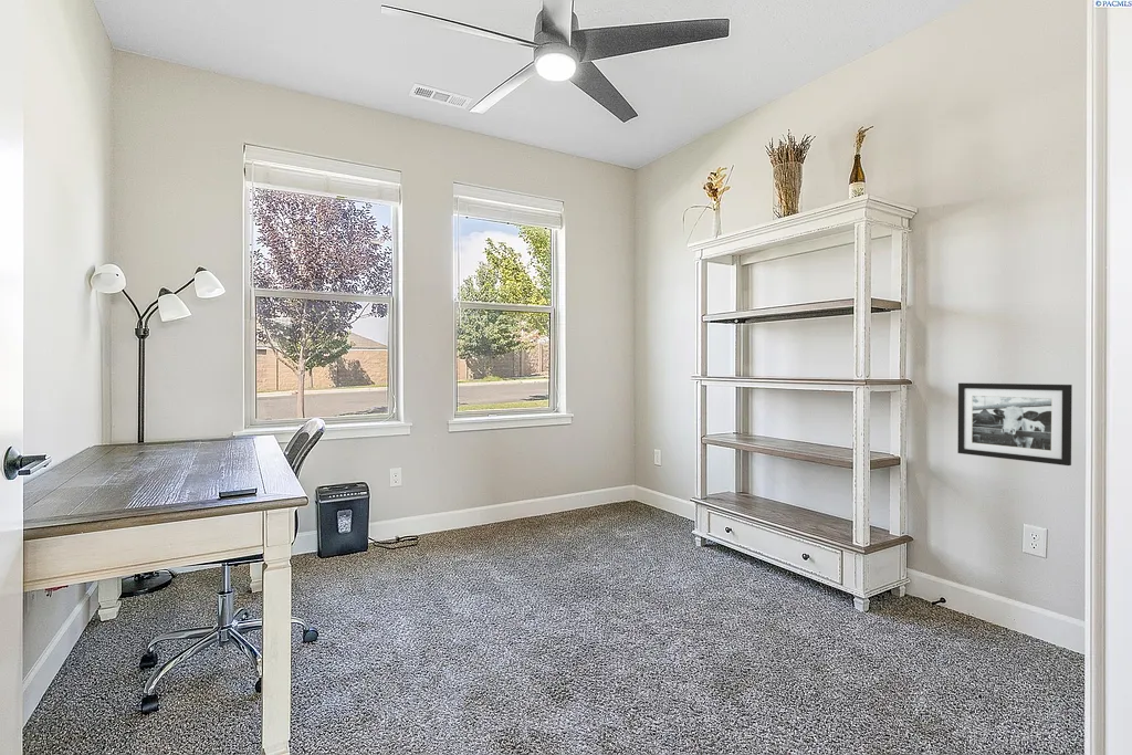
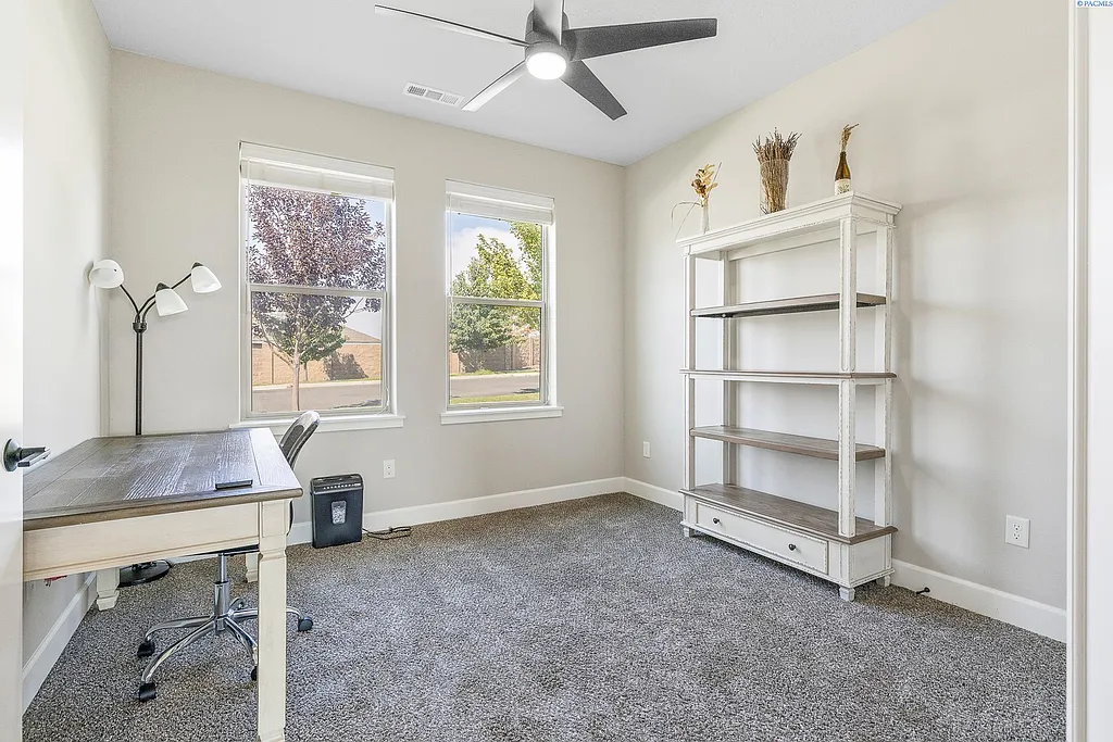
- picture frame (1010, 421)
